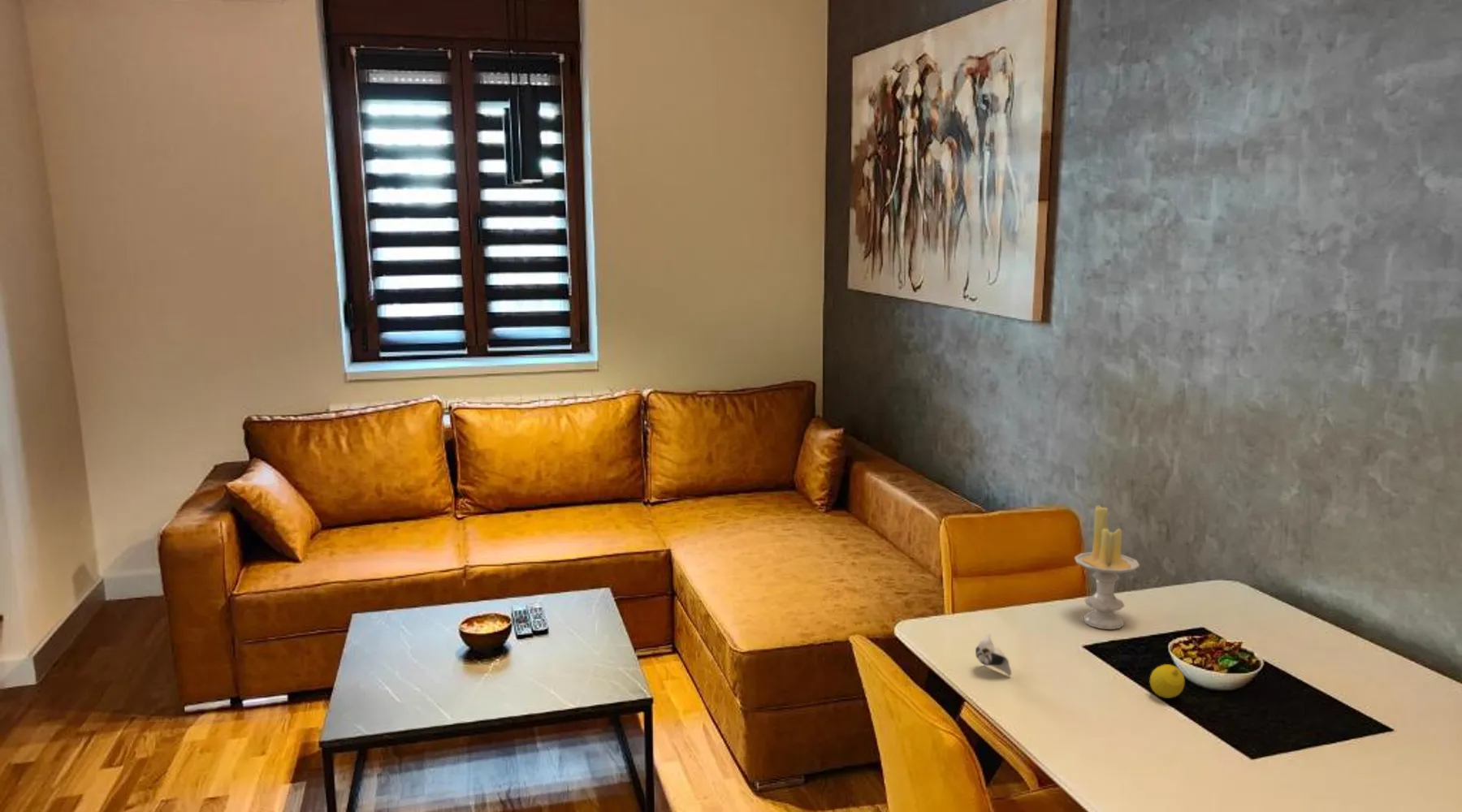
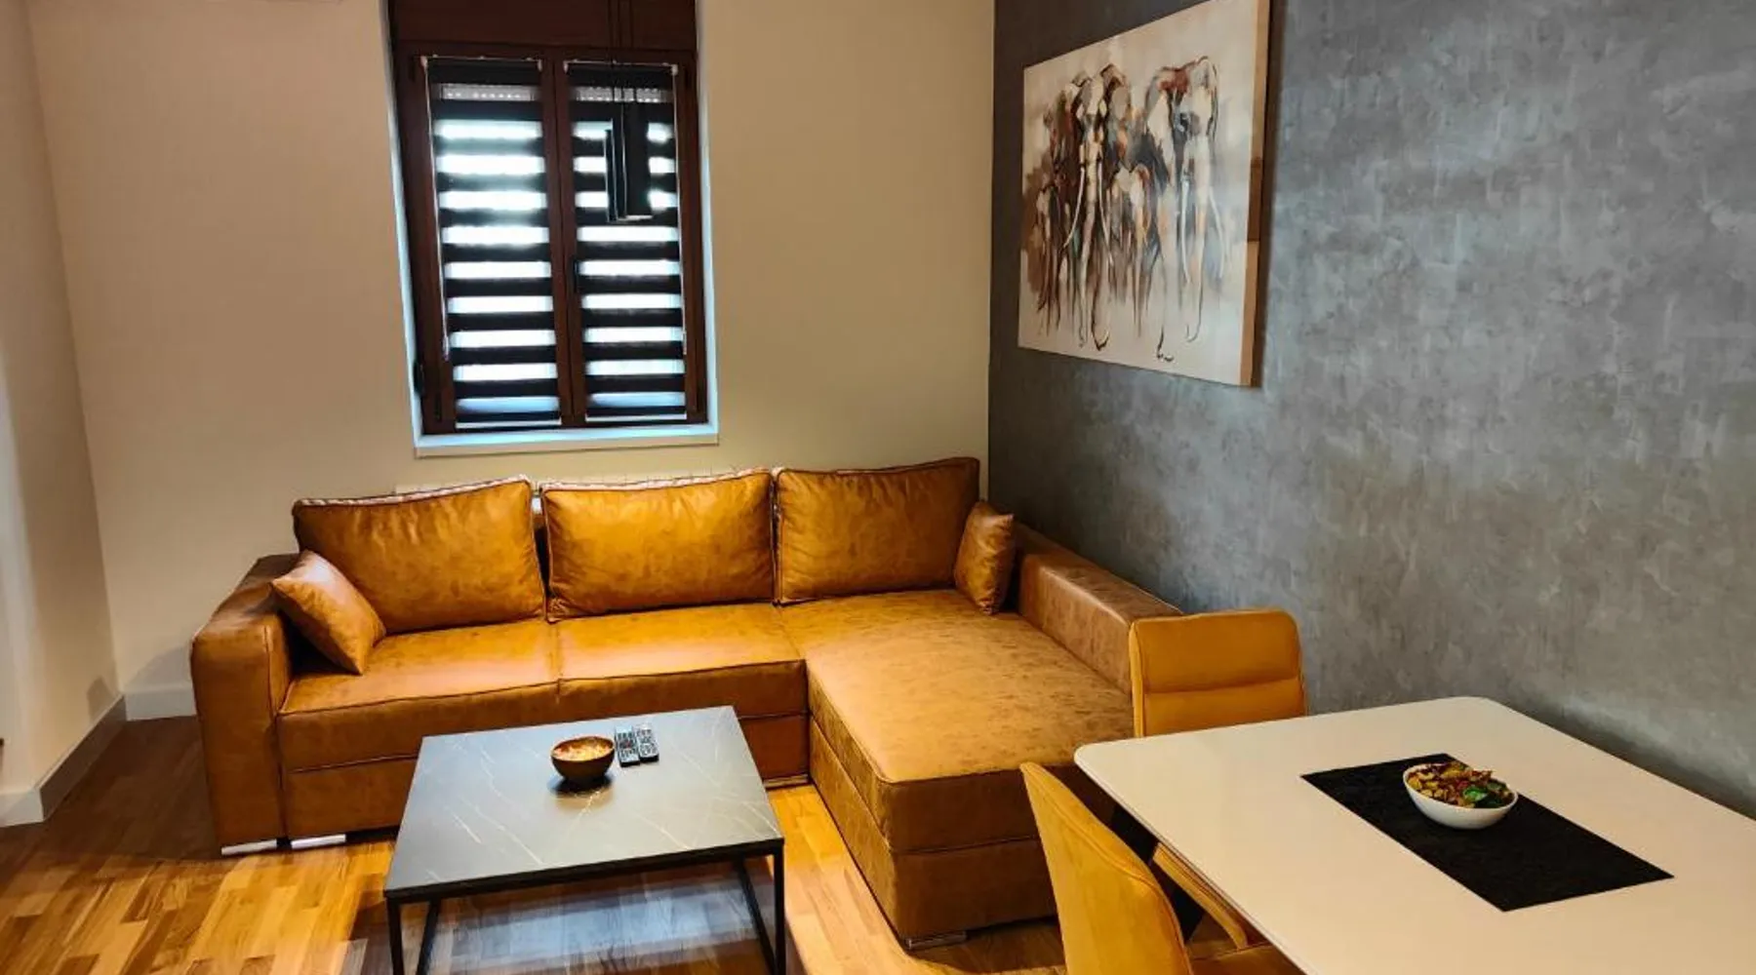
- candle (1106, 565)
- flower (989, 654)
- fruit (1166, 680)
